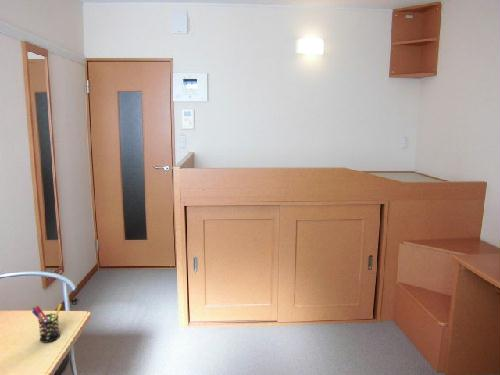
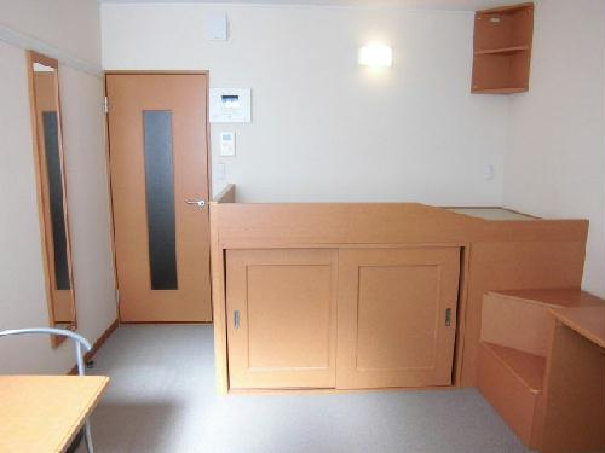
- pen holder (48, 321)
